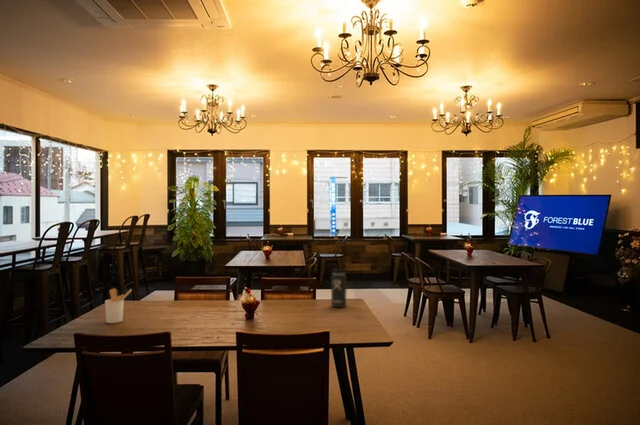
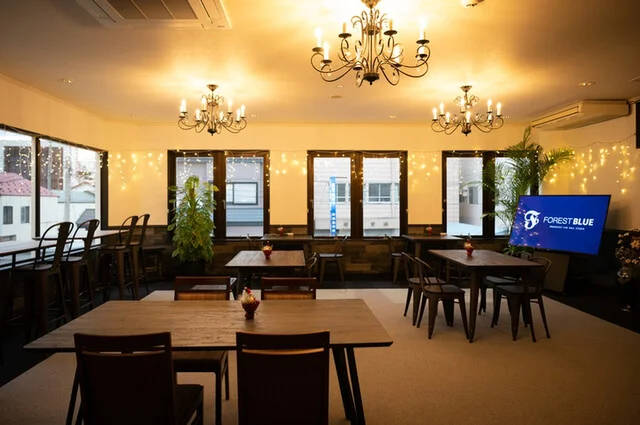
- thermos bottle (340, 284)
- utensil holder (119, 305)
